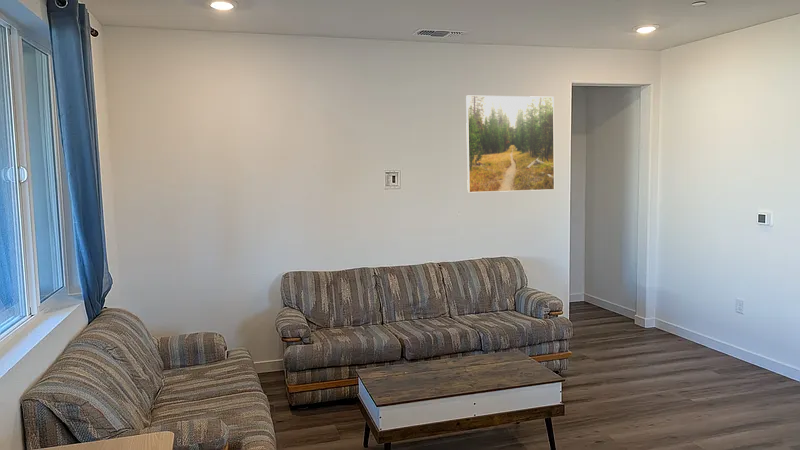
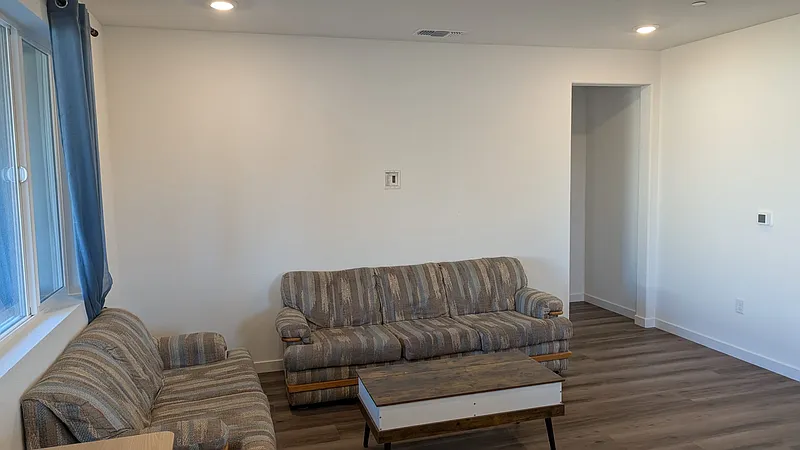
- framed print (511, 144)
